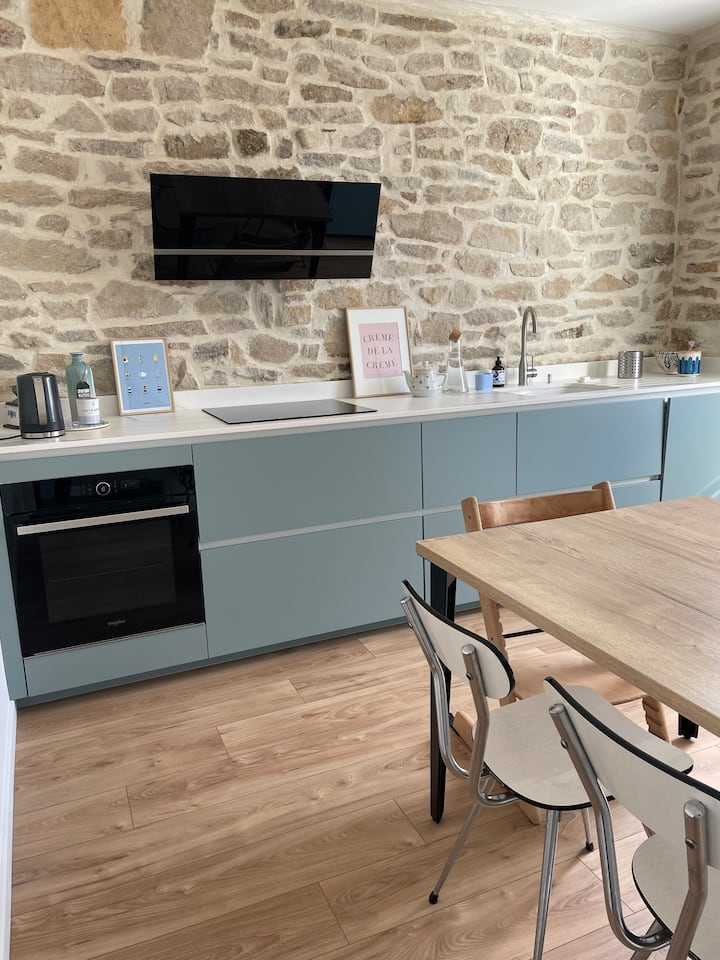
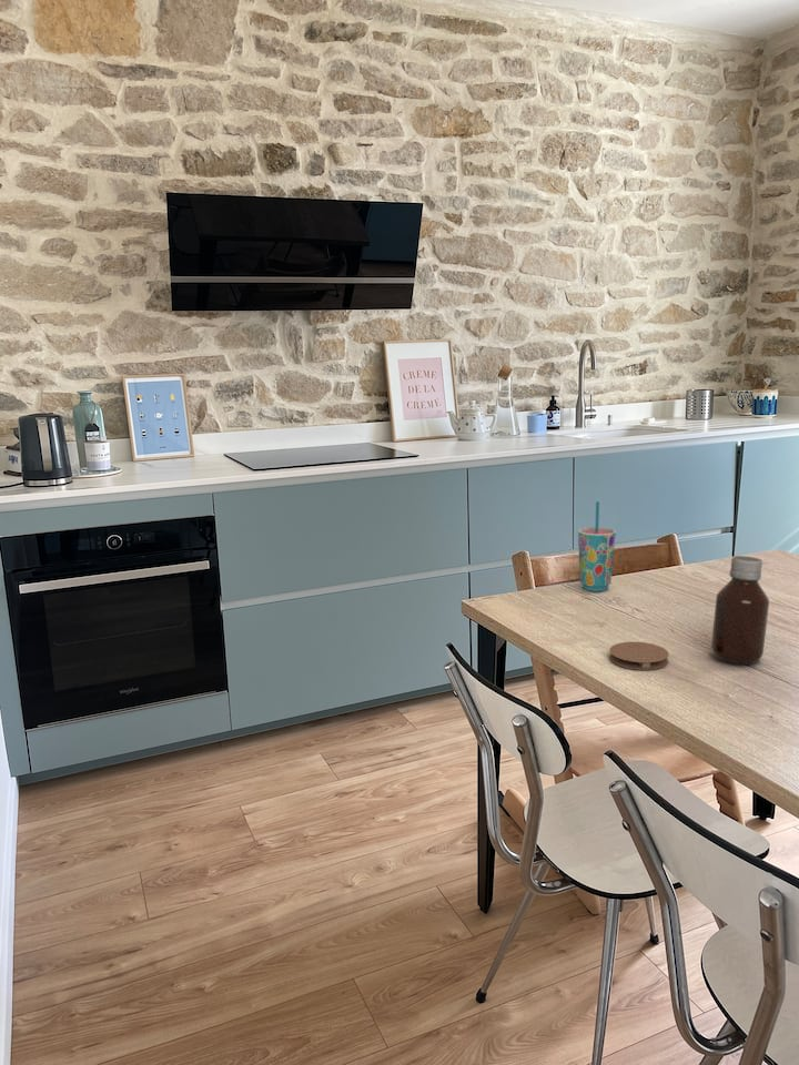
+ coaster (638, 655)
+ cup (596, 545)
+ bottle (740, 609)
